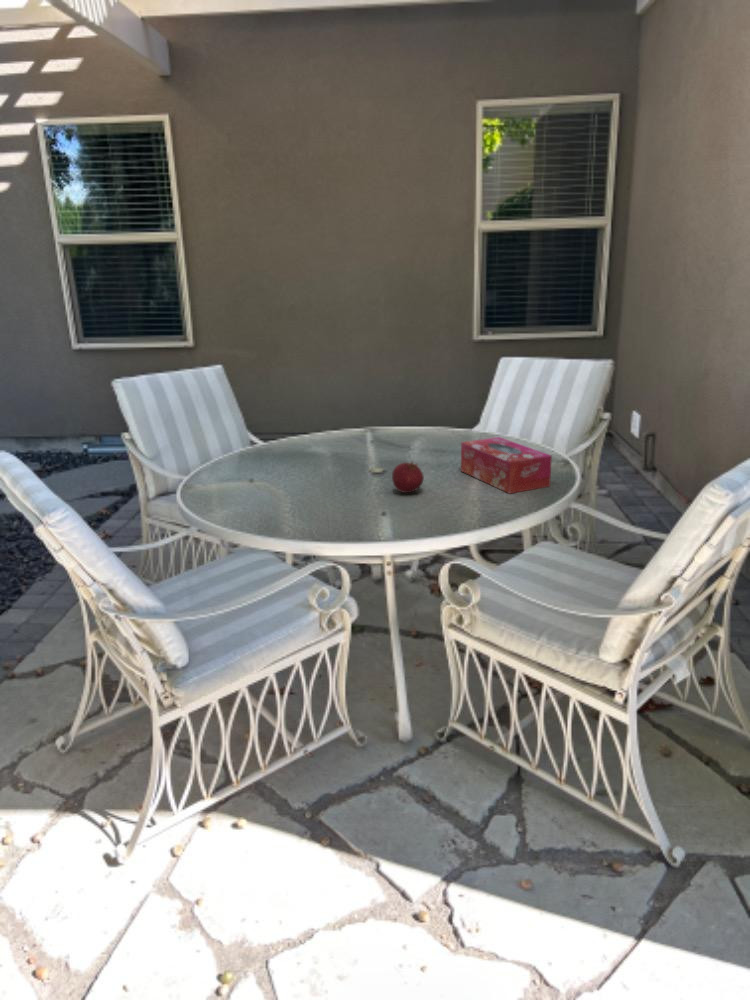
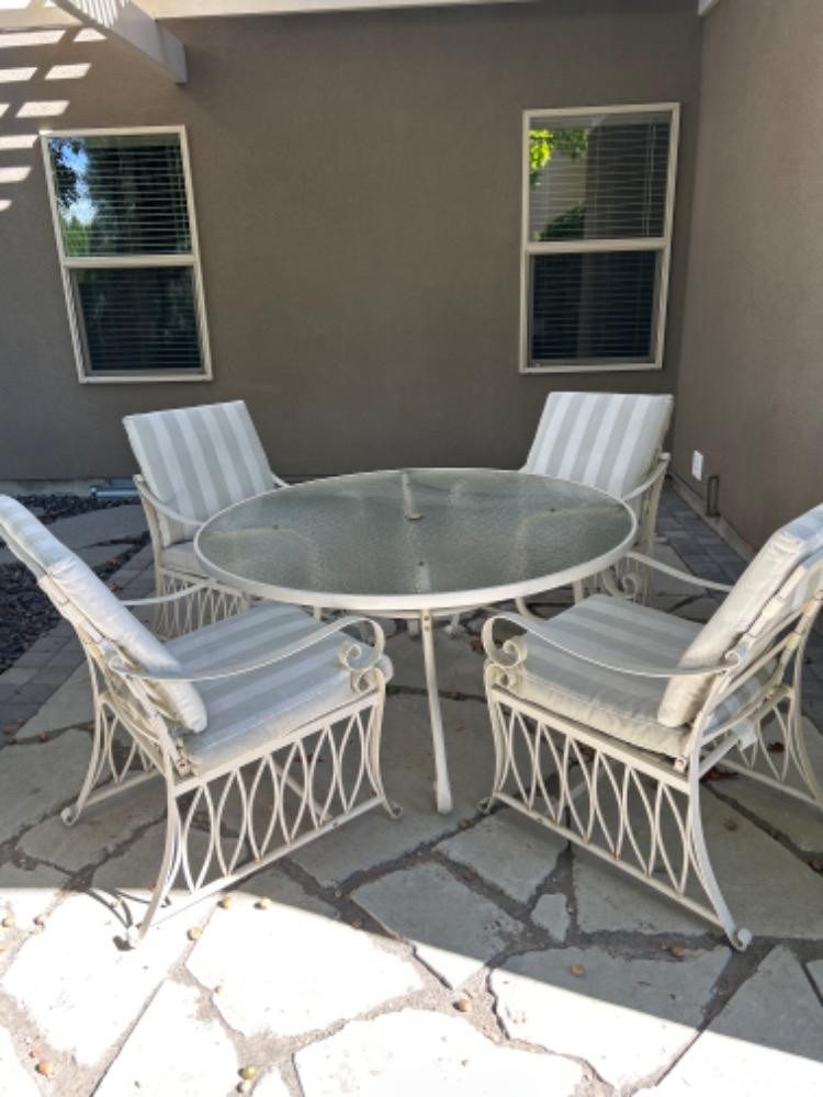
- fruit (407, 476)
- tissue box (503, 463)
